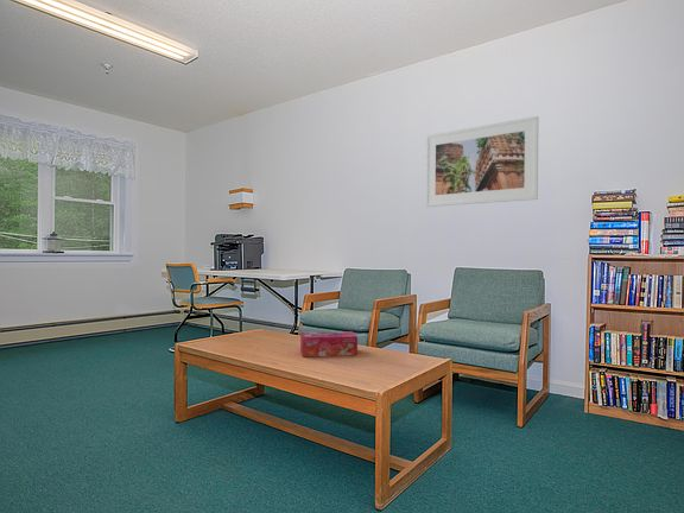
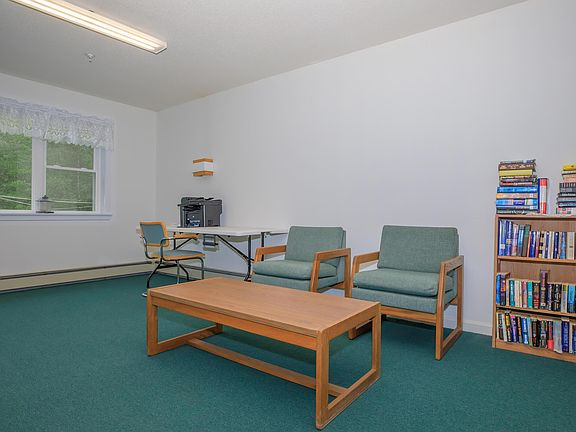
- tissue box (328, 343)
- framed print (477, 165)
